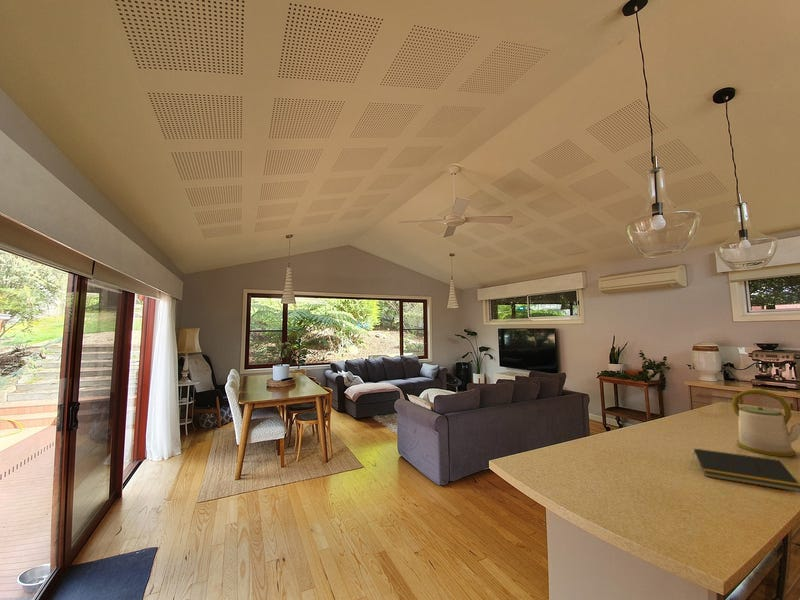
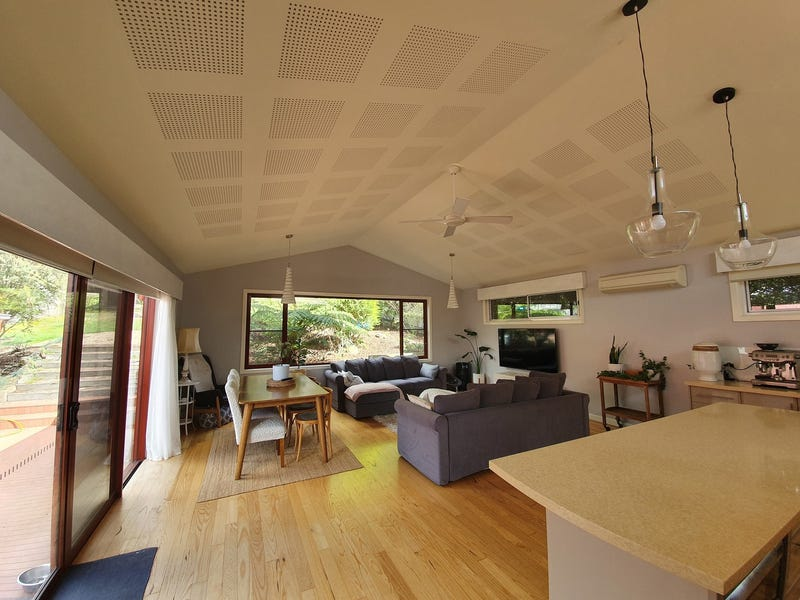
- notepad (742, 468)
- kettle (767, 419)
